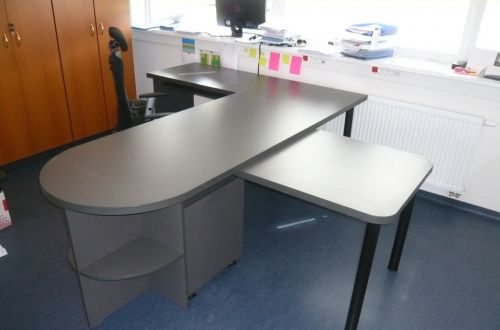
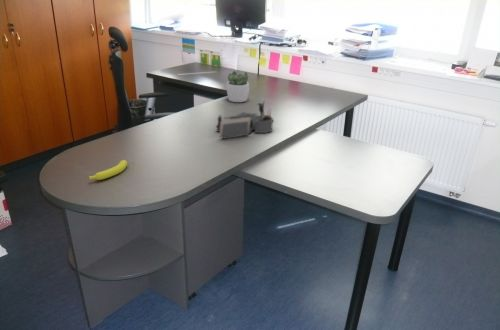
+ desk organizer (244, 115)
+ banana (111, 170)
+ succulent plant (237, 86)
